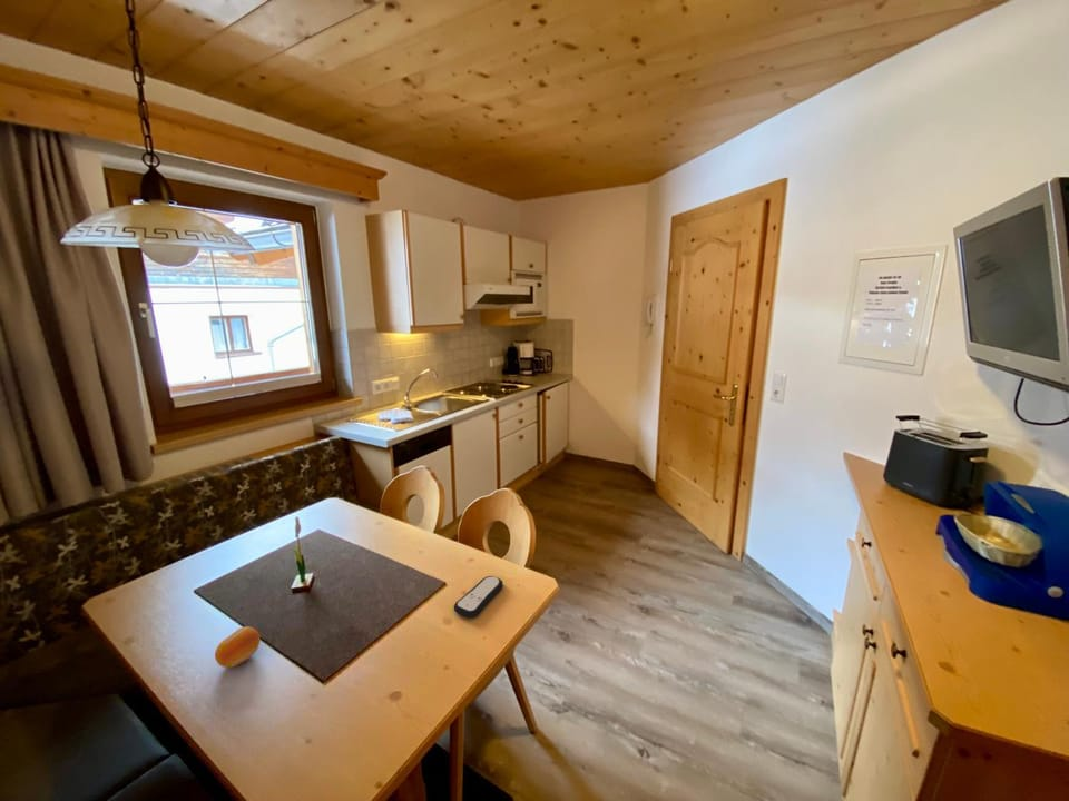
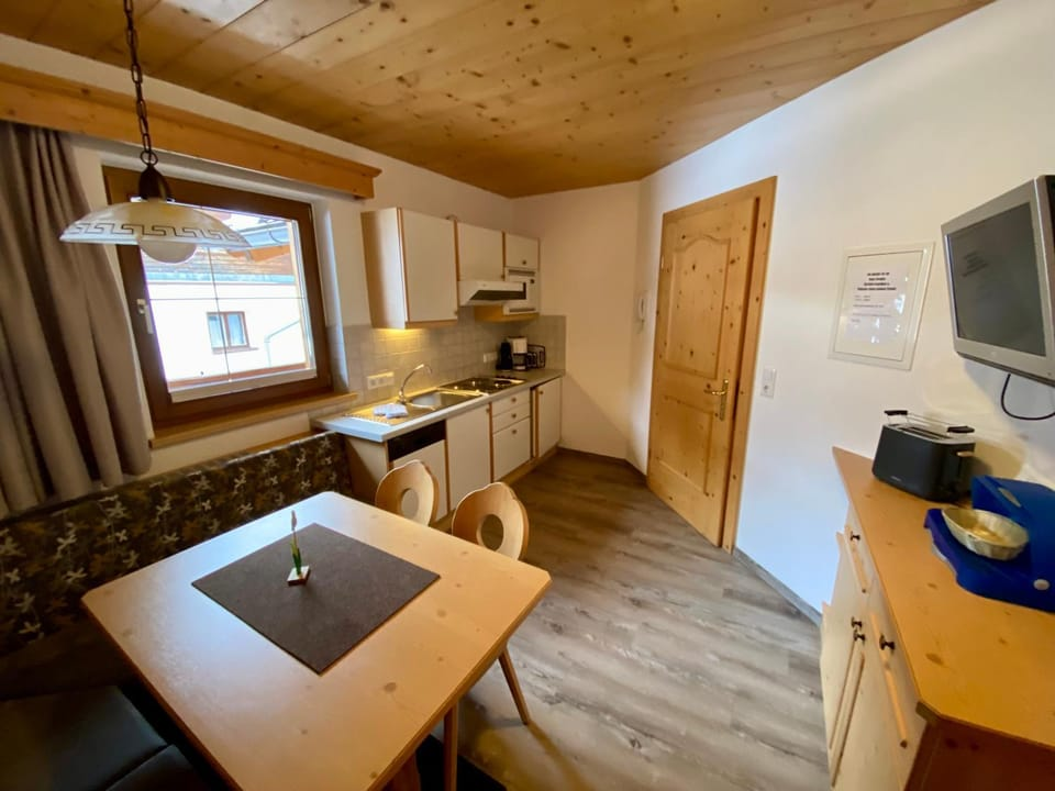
- fruit (237, 646)
- remote control (480, 594)
